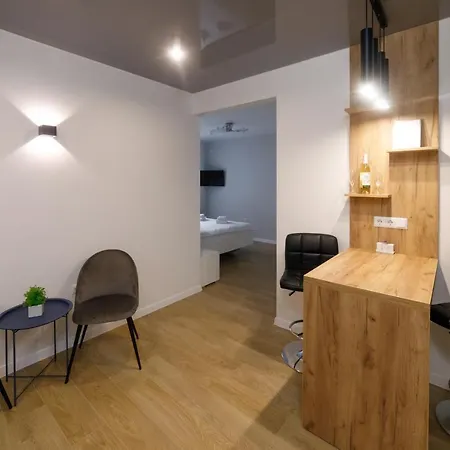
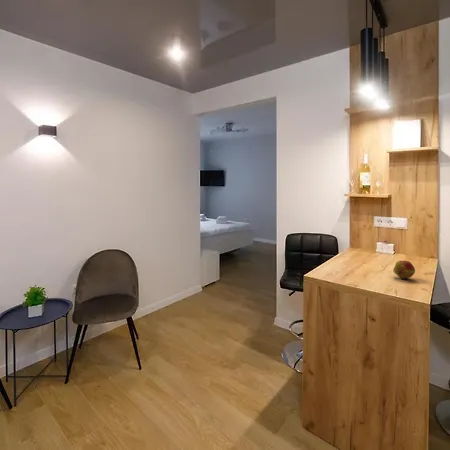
+ fruit (403, 269)
